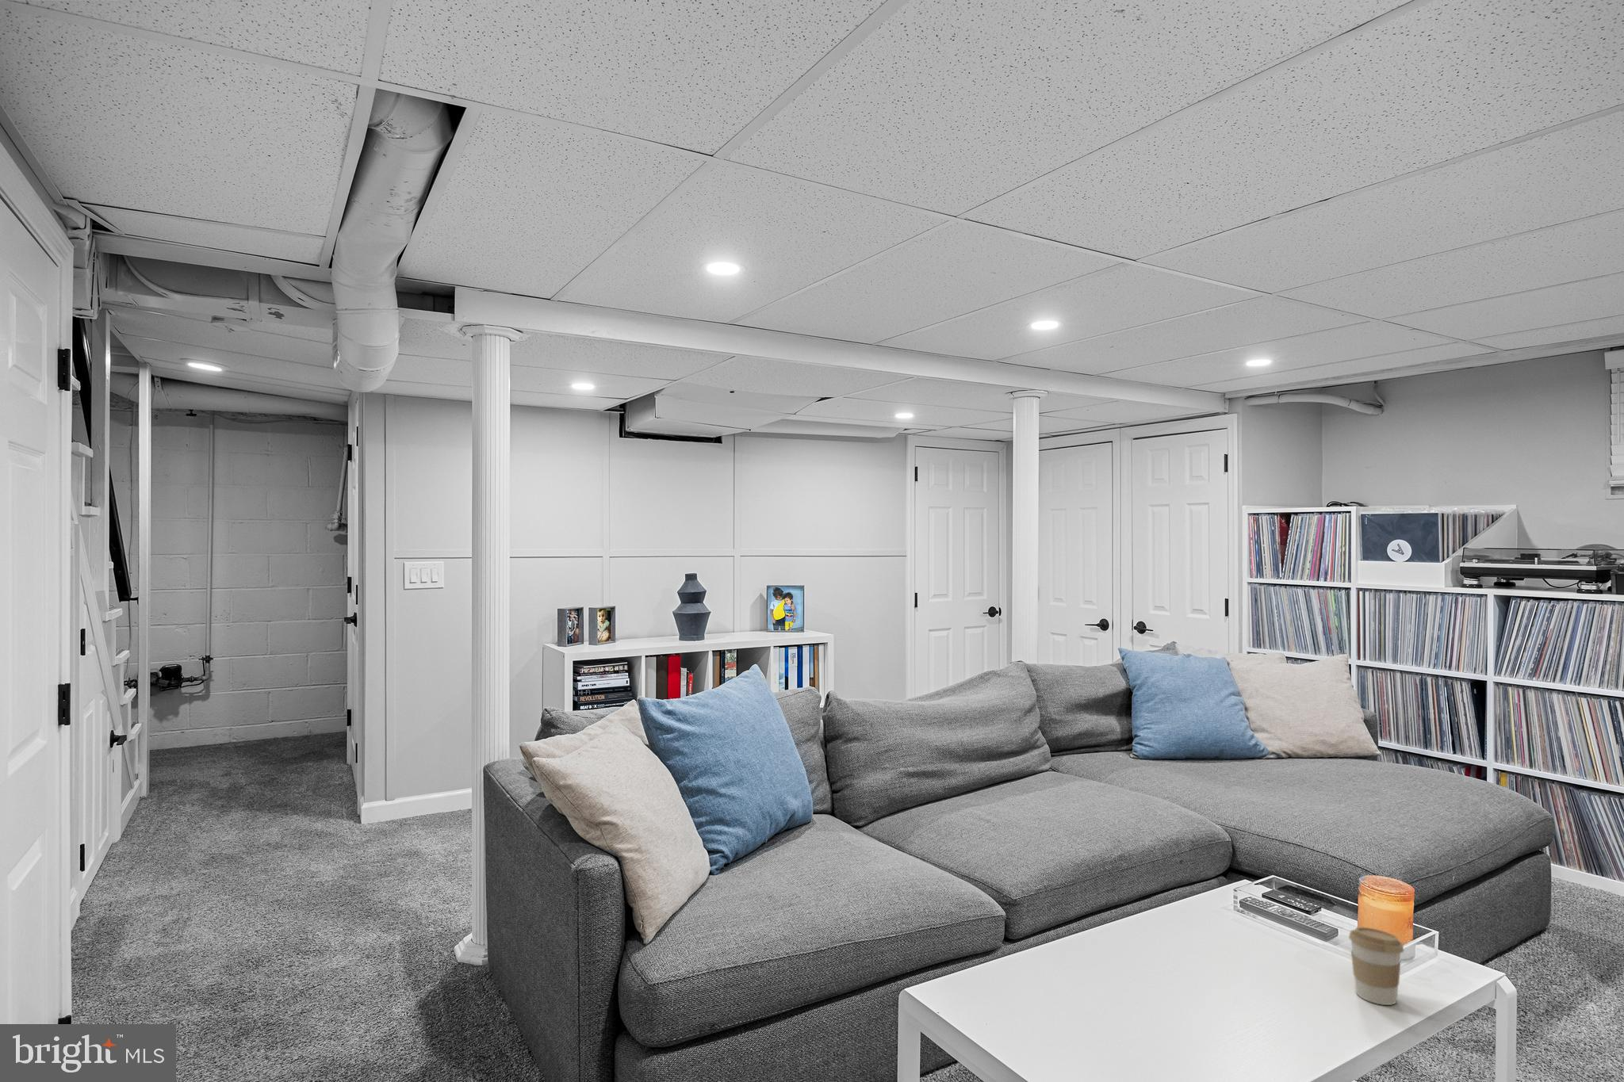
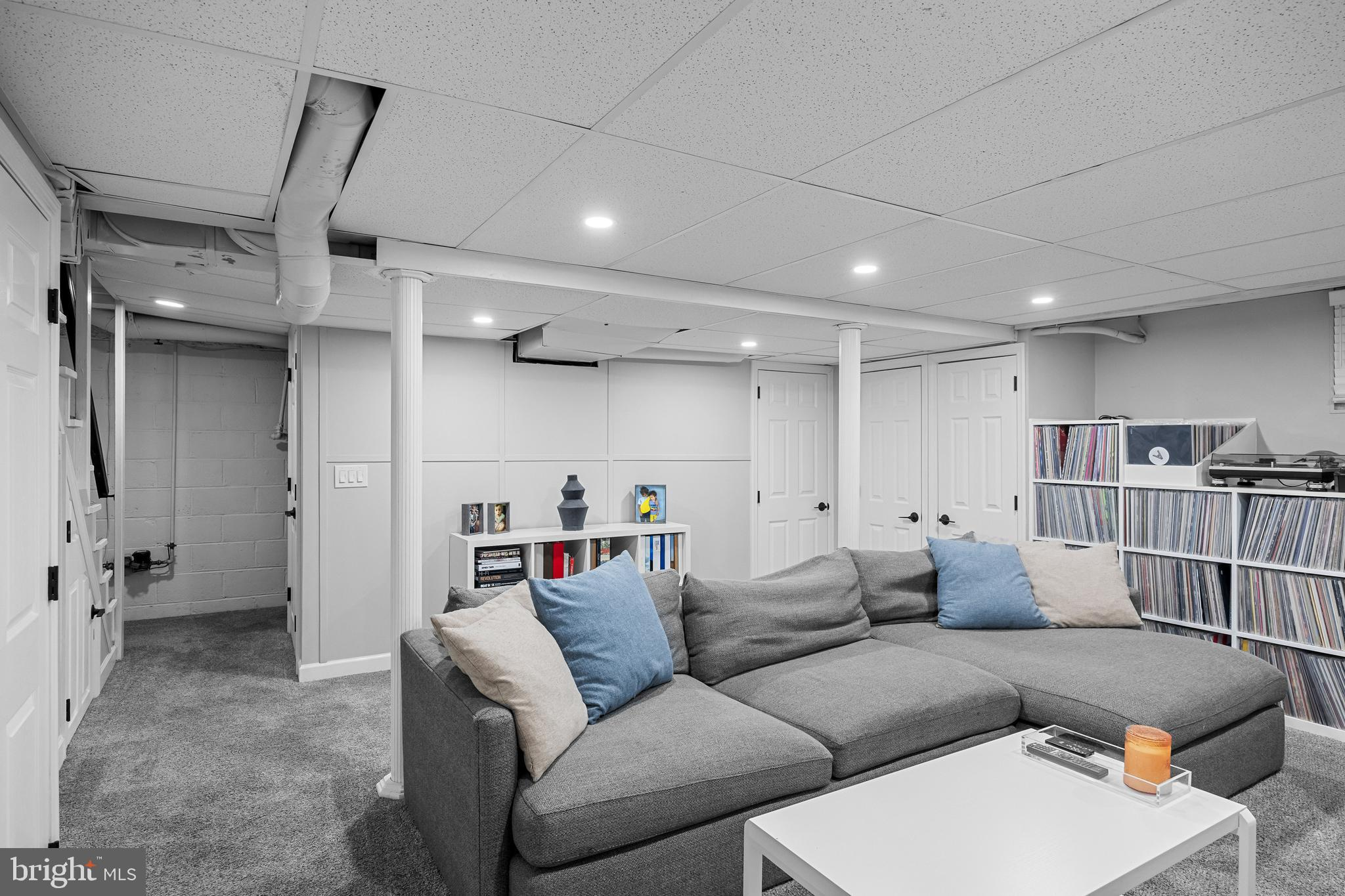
- coffee cup (1375, 964)
